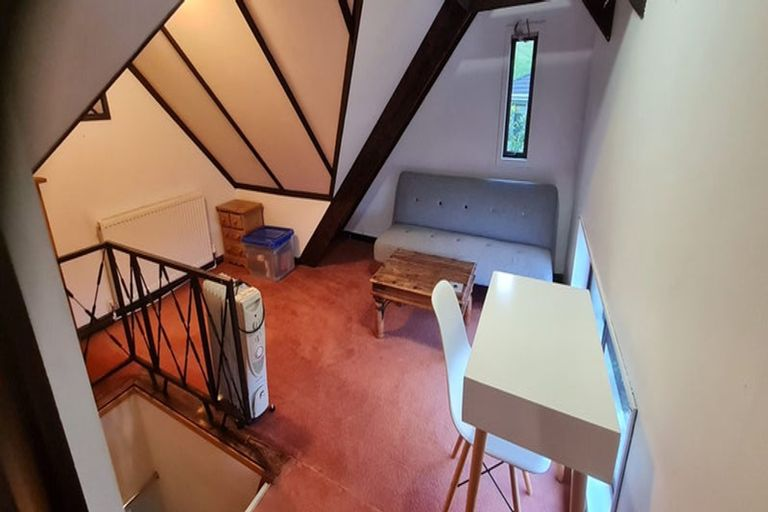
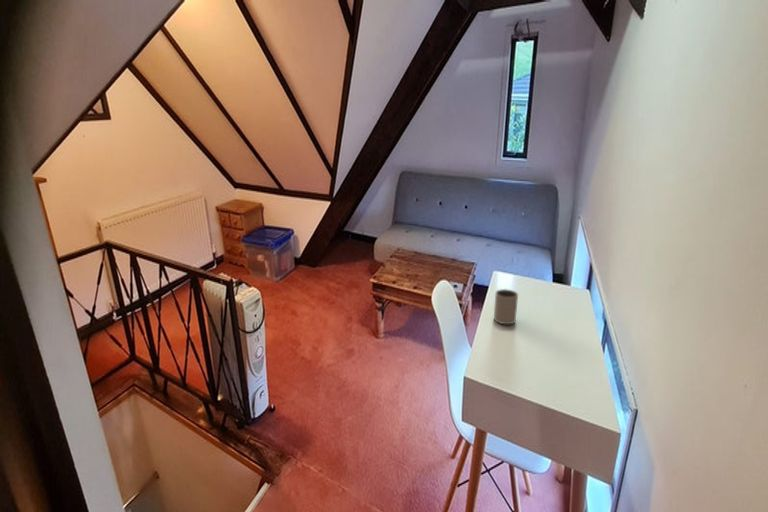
+ mug (505, 304)
